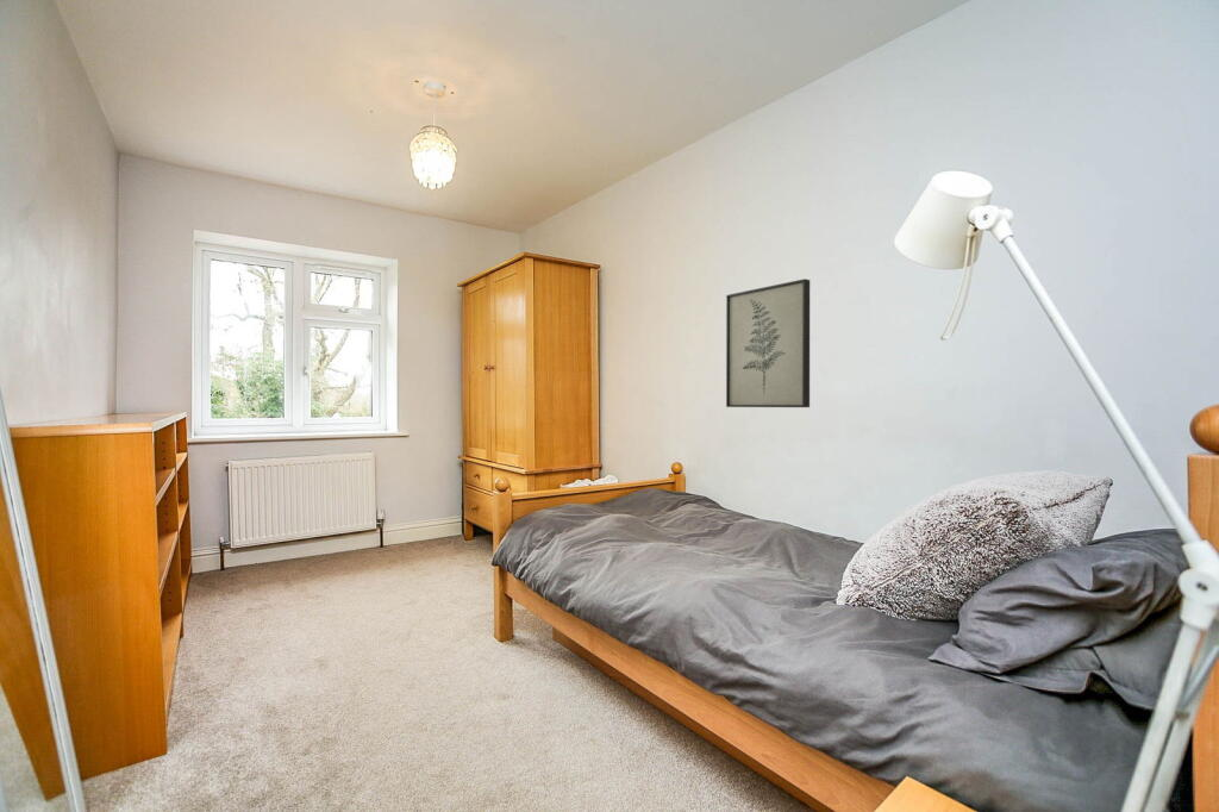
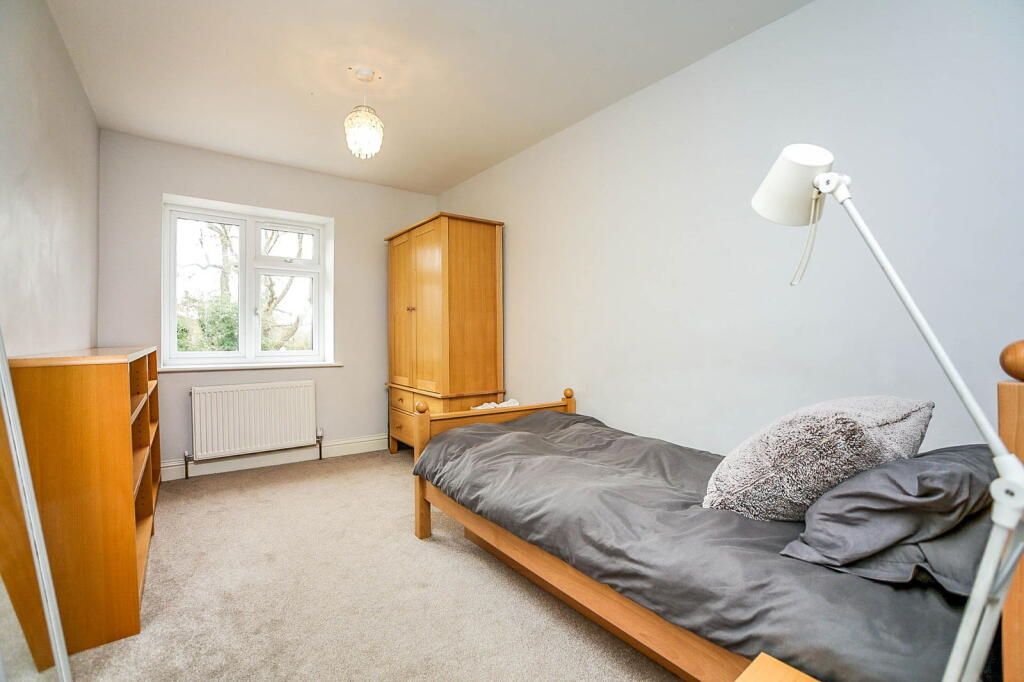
- wall art (764, 346)
